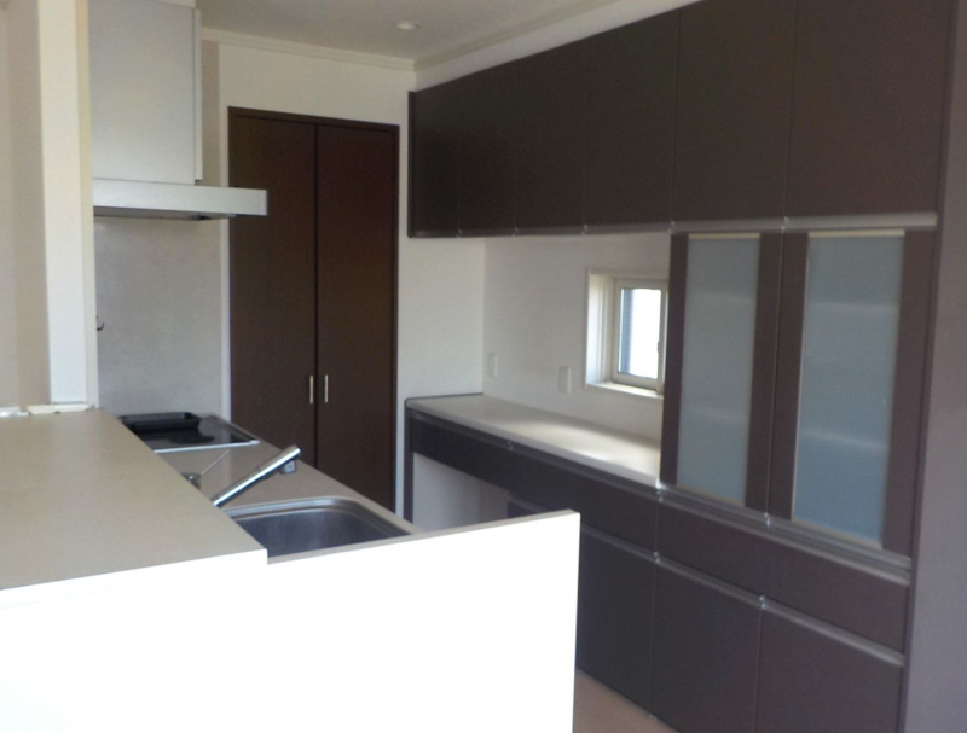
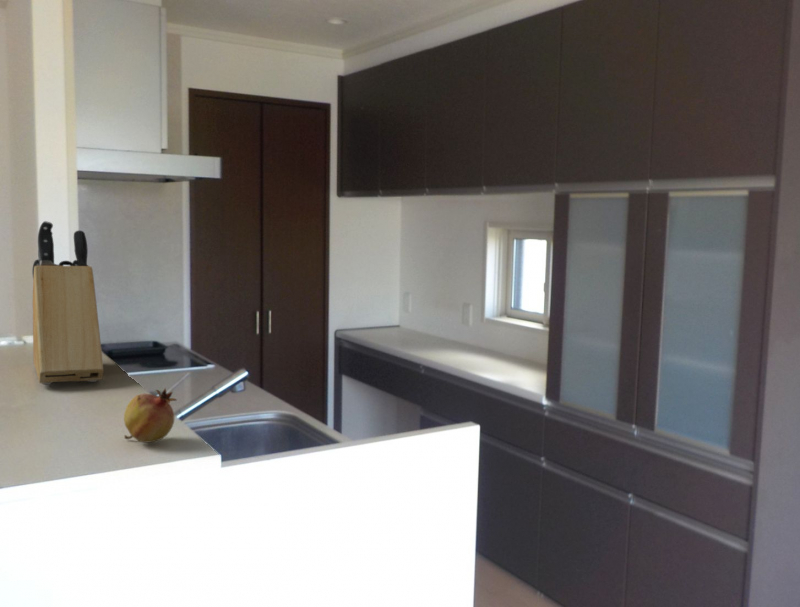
+ knife block (63, 296)
+ fruit (150, 414)
